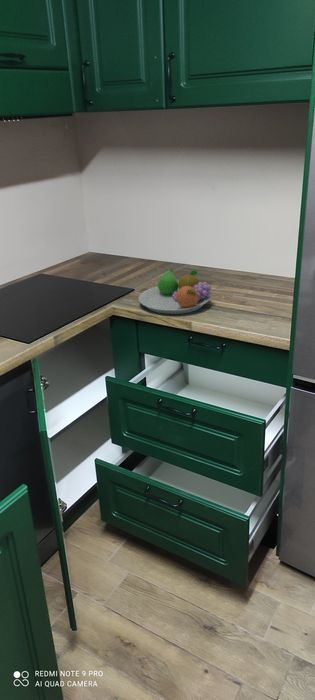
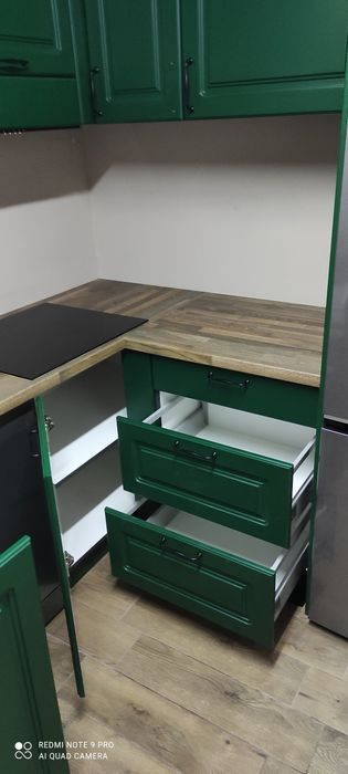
- fruit bowl (175, 288)
